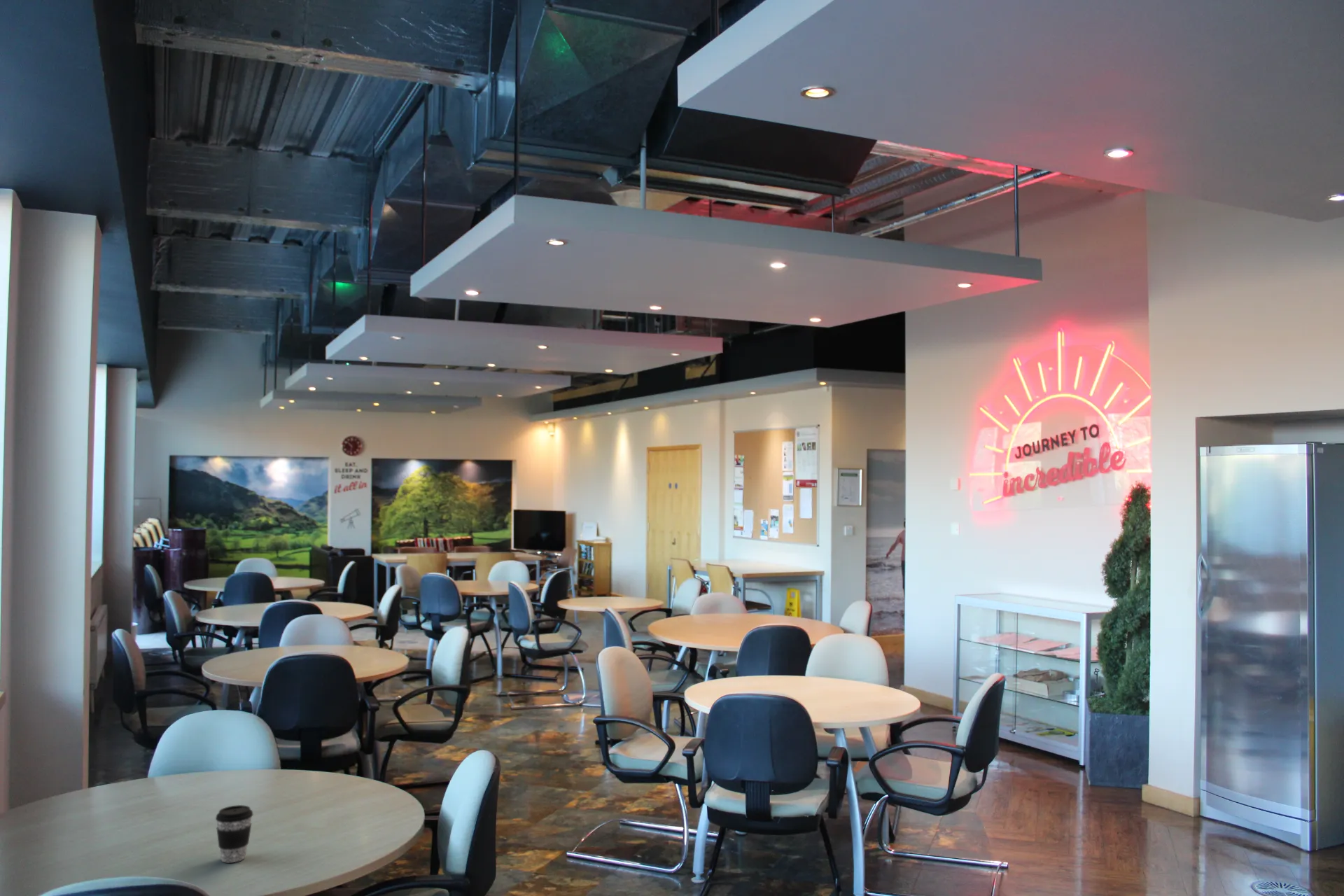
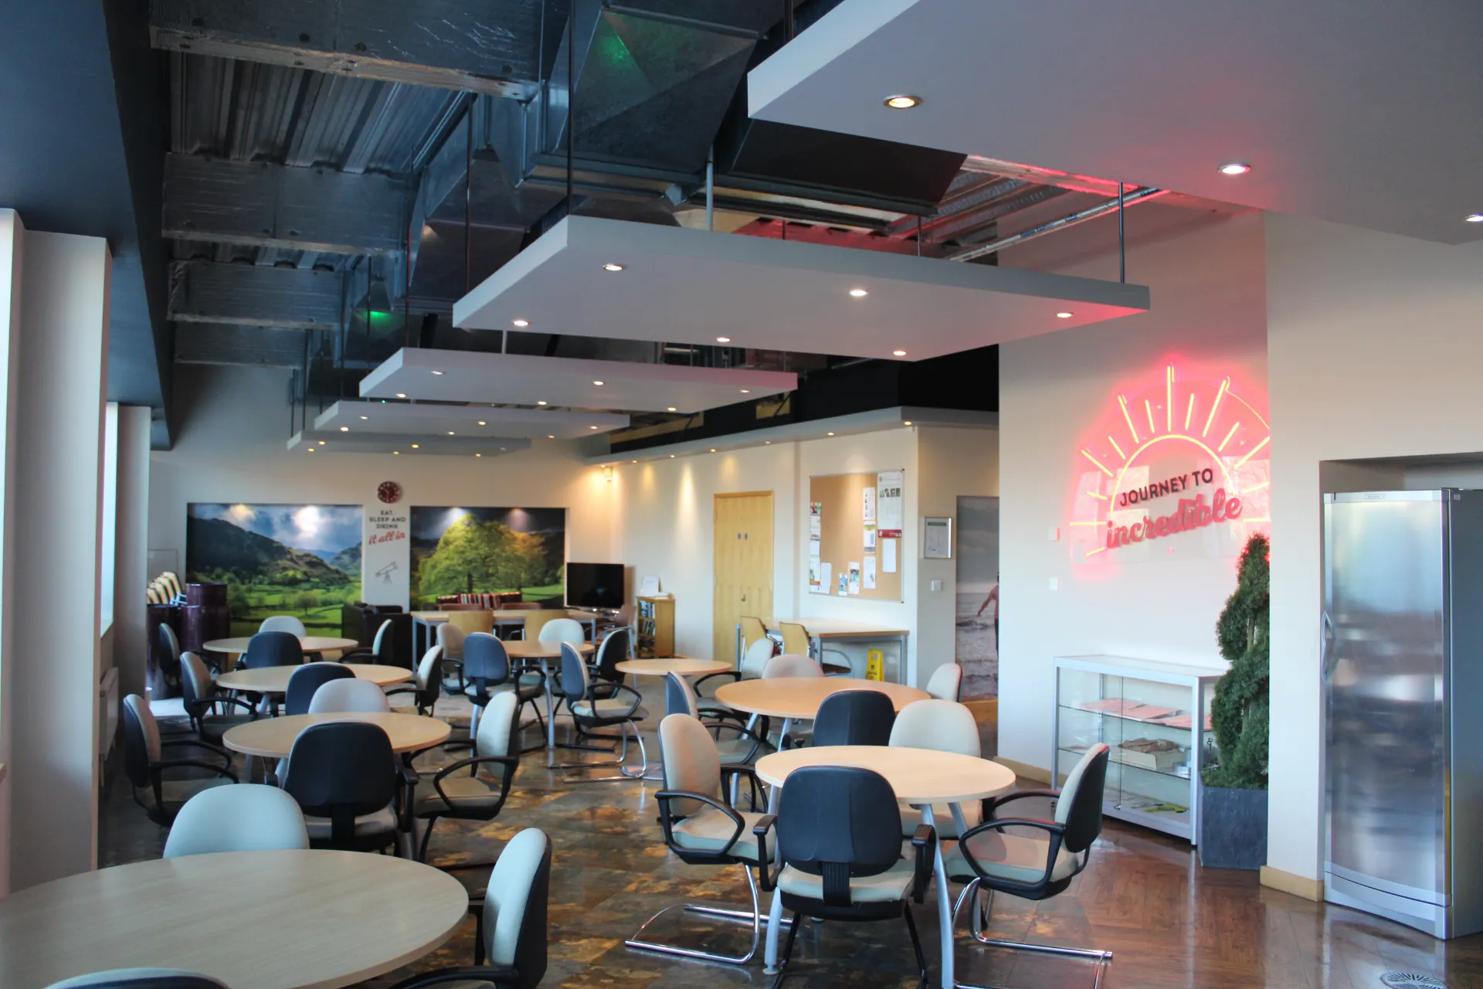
- coffee cup (234, 834)
